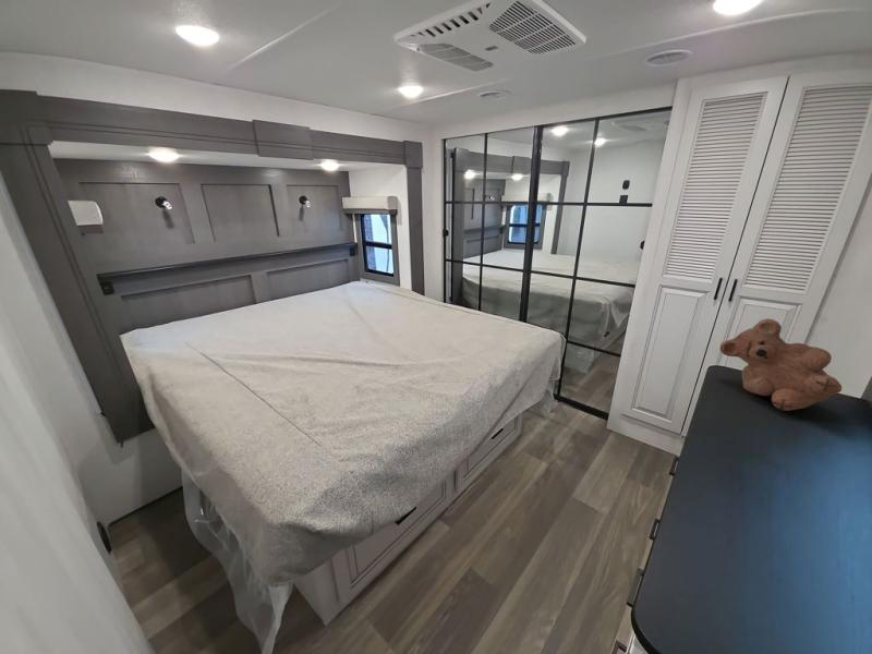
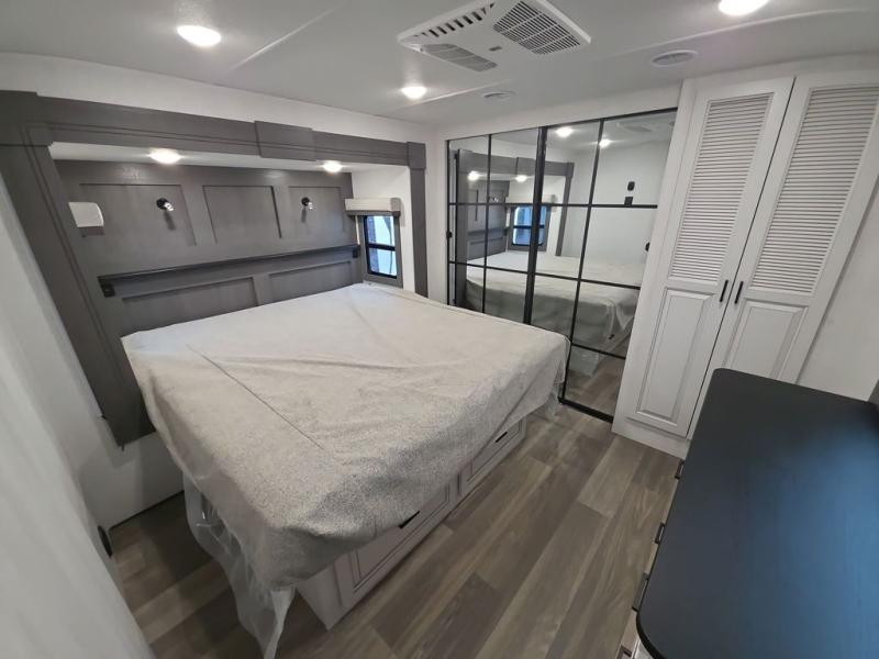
- teddy bear (776, 361)
